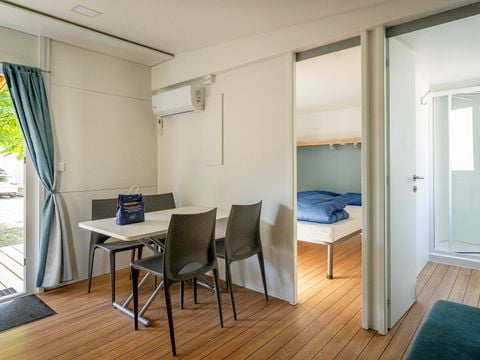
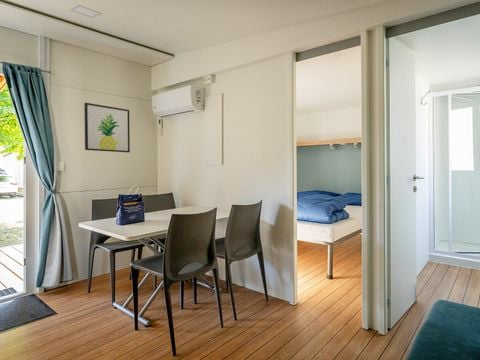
+ wall art (108, 128)
